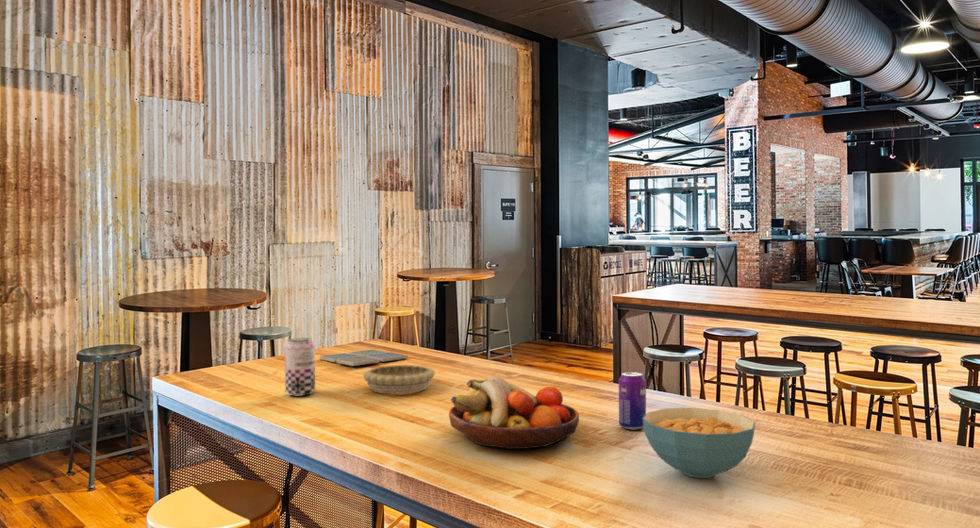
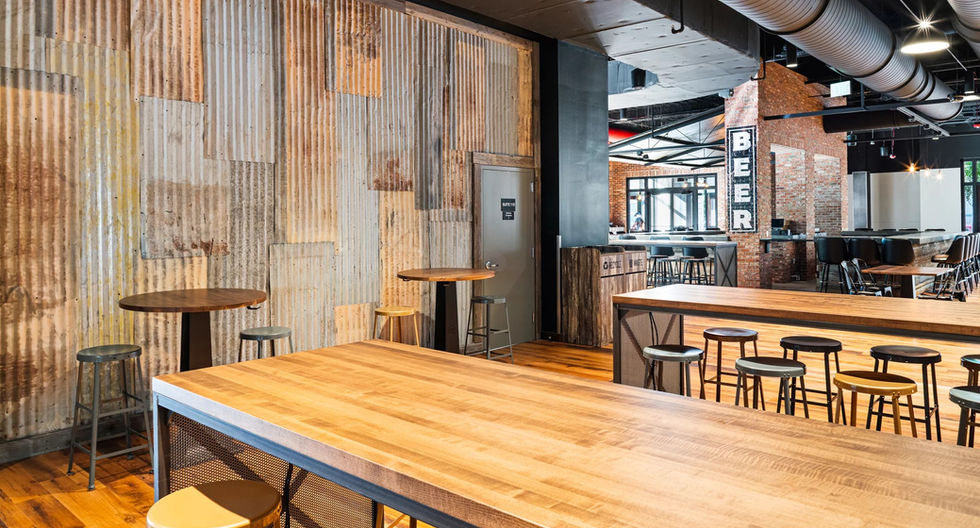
- decorative bowl (399, 378)
- fruit bowl (513, 406)
- beer can (300, 366)
- cereal bowl (698, 446)
- beverage can (632, 400)
- drink coaster (363, 357)
